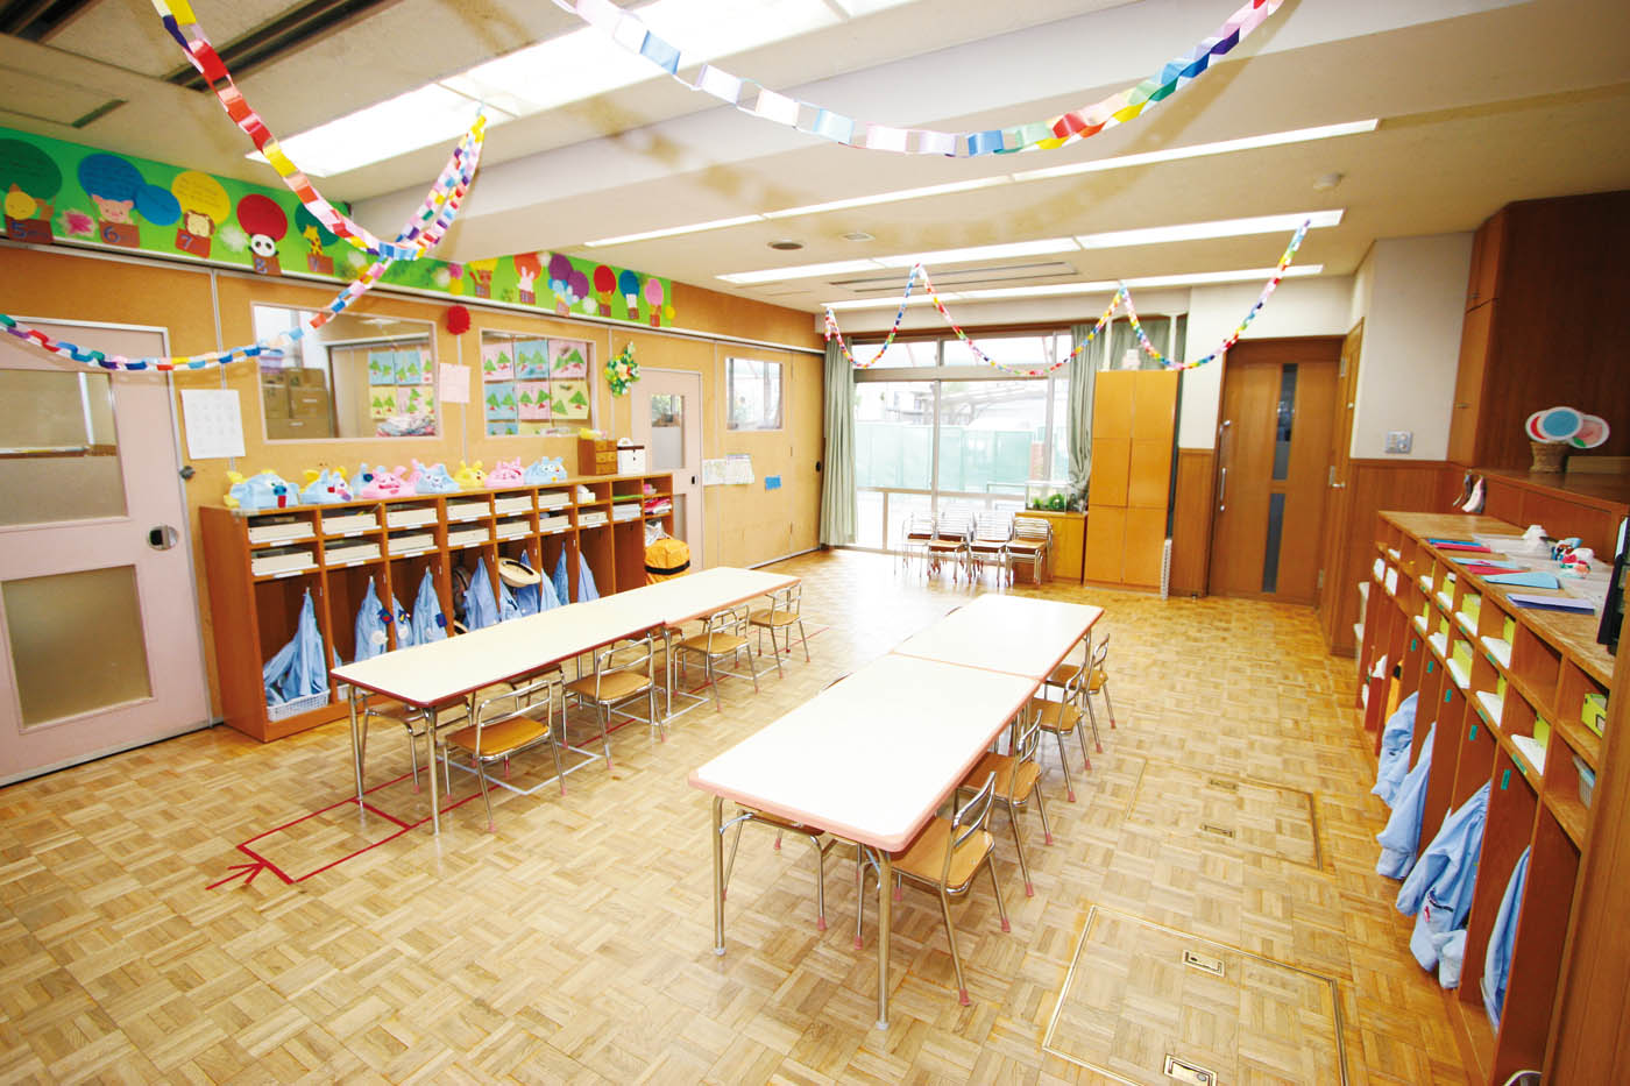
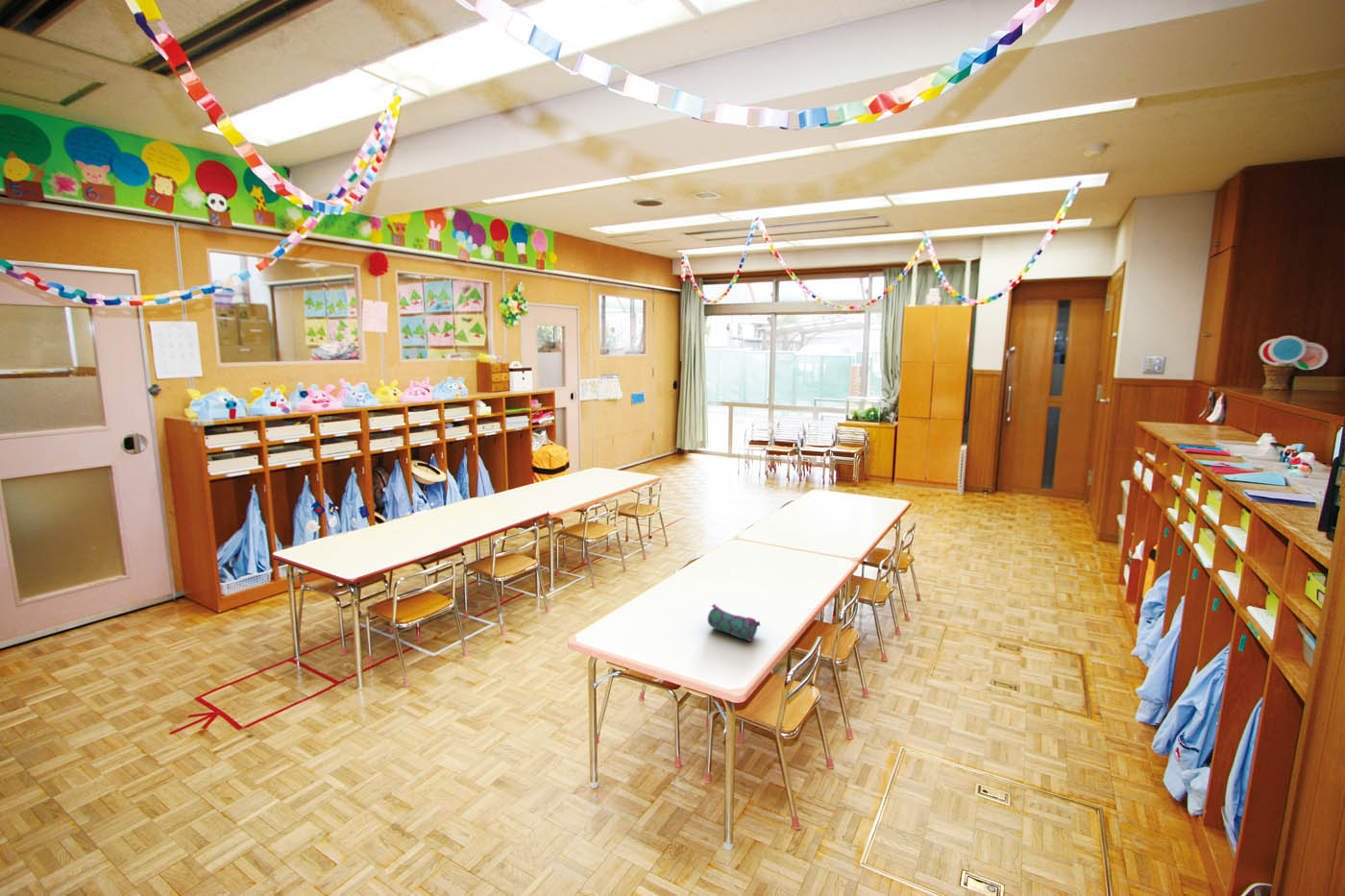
+ pencil case (732, 622)
